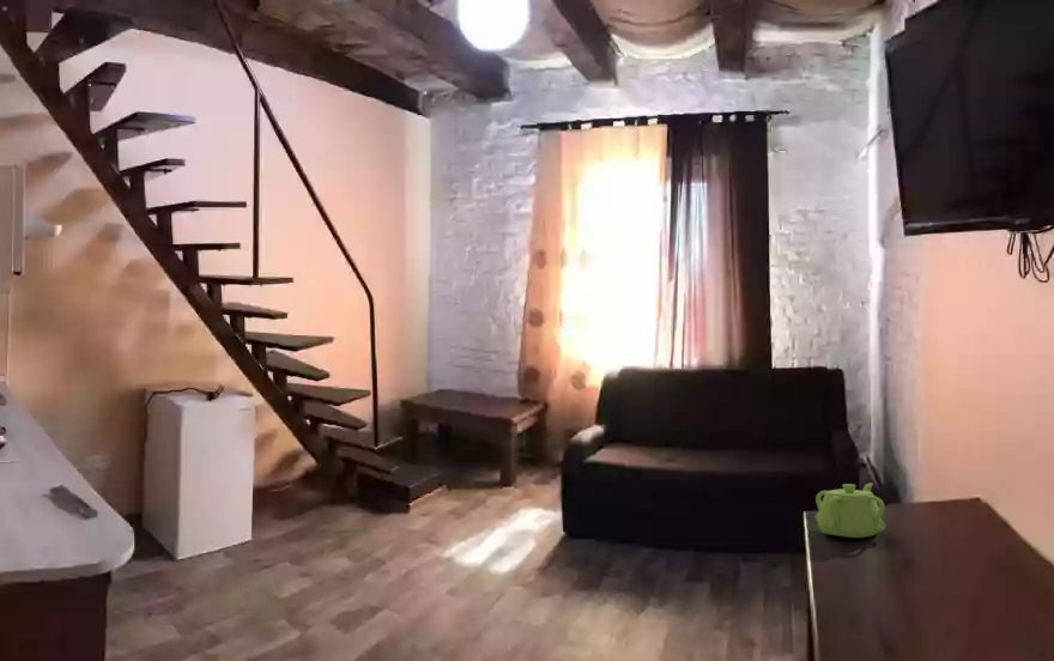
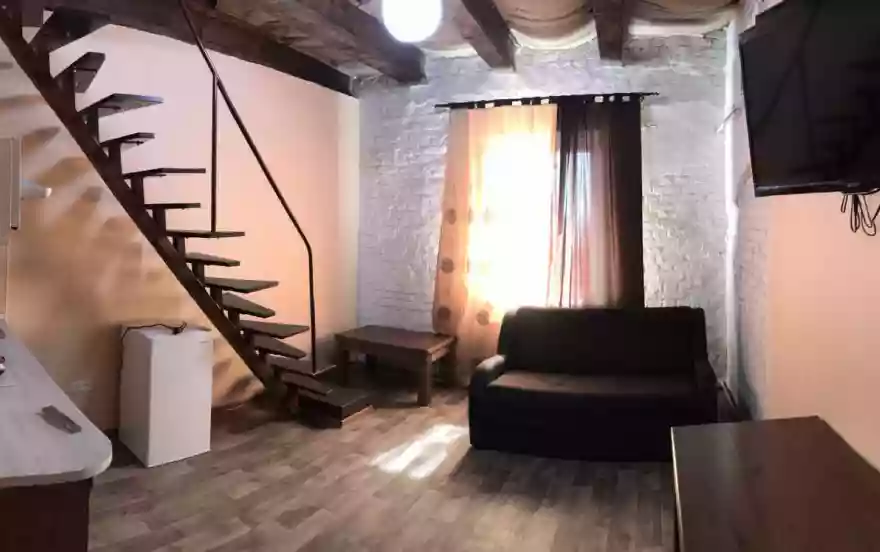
- teapot (852, 508)
